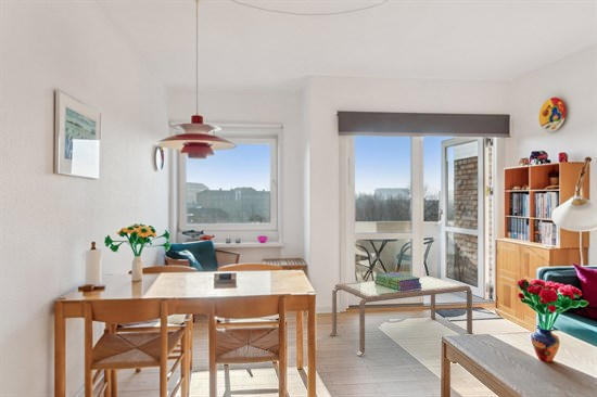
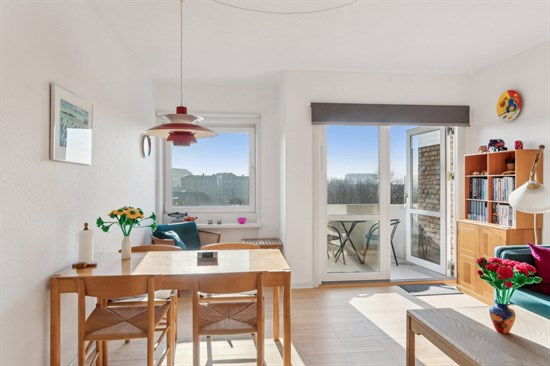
- stack of books (397, 280)
- coffee table (402, 297)
